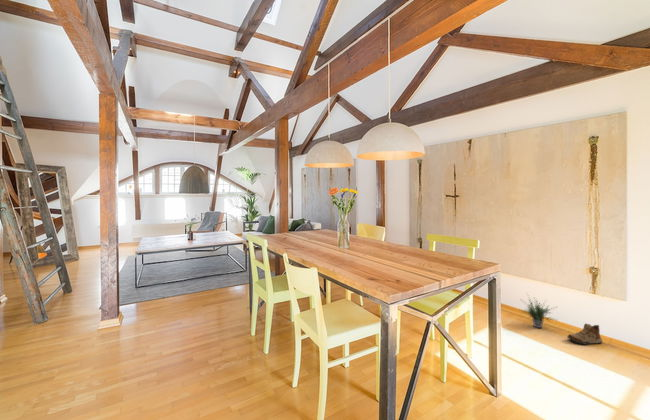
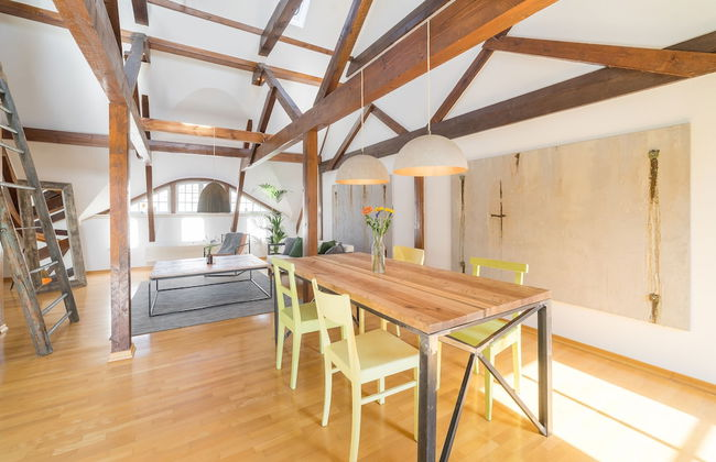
- potted plant (538, 310)
- shoe (584, 332)
